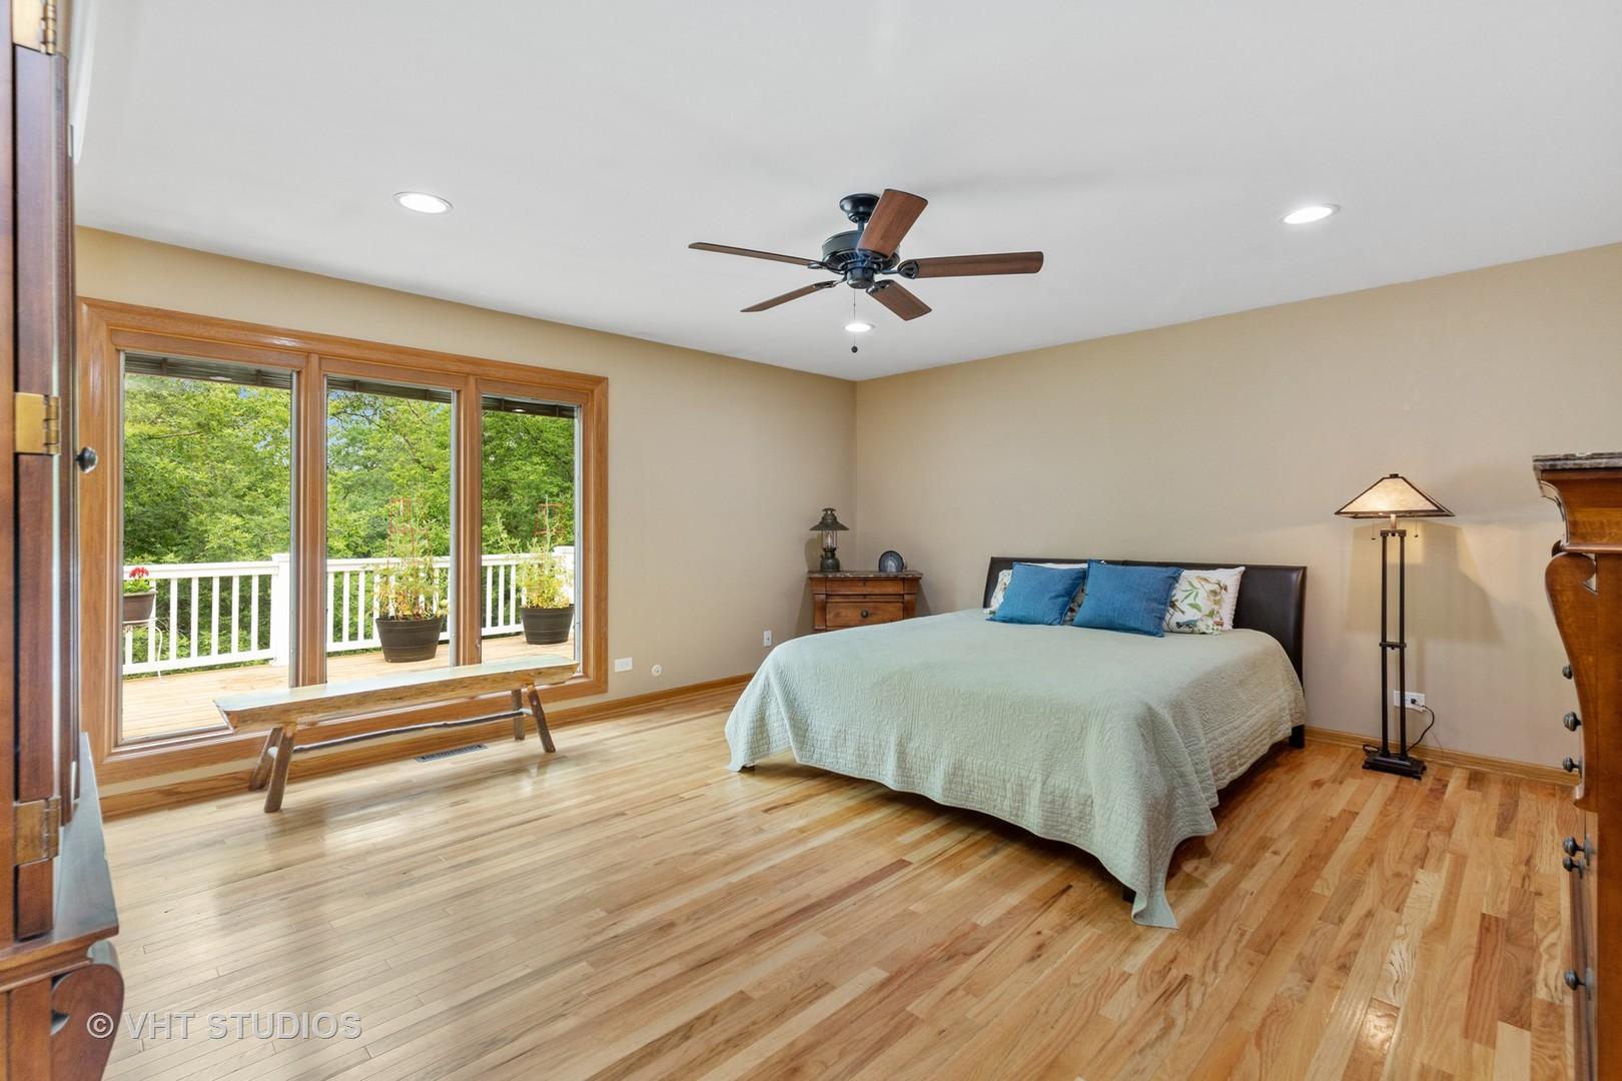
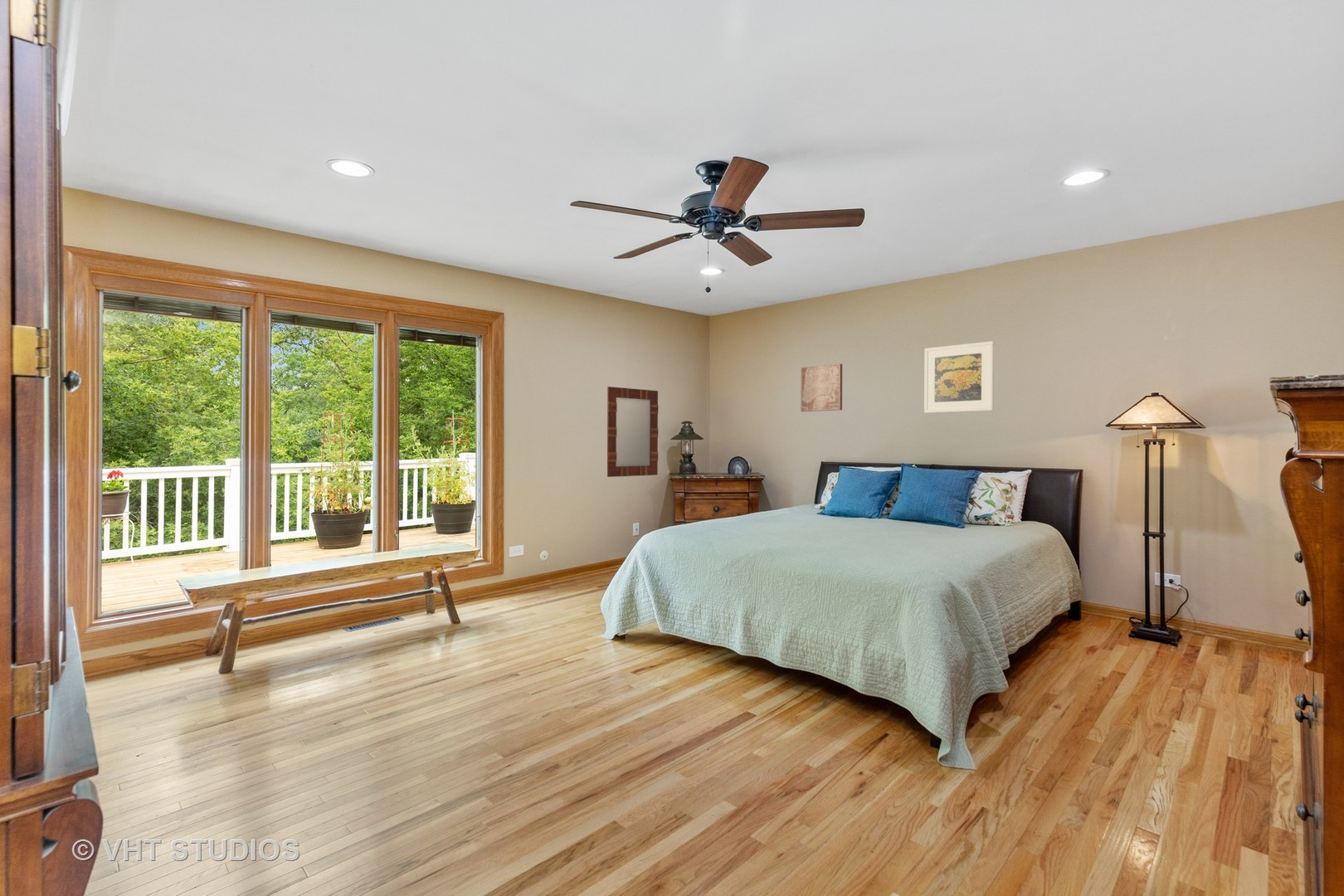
+ wall art (821, 388)
+ home mirror (633, 432)
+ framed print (957, 378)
